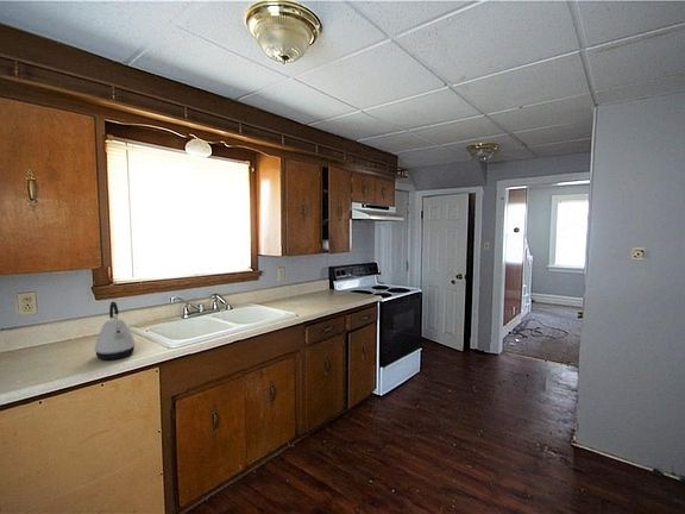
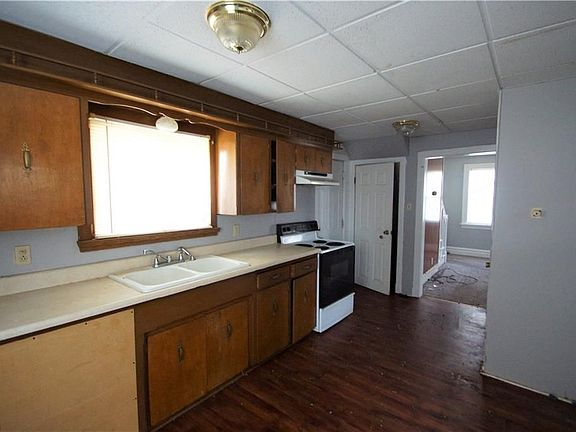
- kettle (114, 328)
